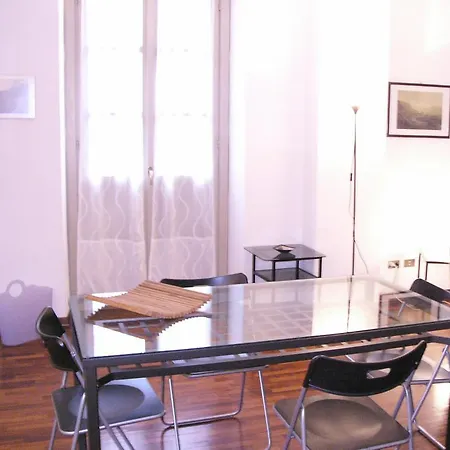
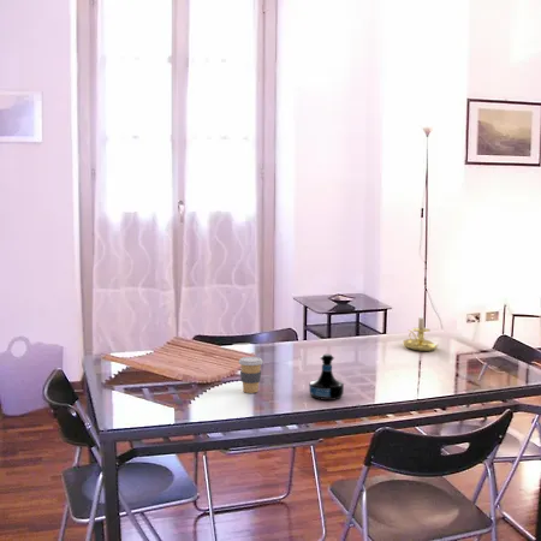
+ coffee cup (250, 374)
+ candle holder (420, 326)
+ tequila bottle (326, 375)
